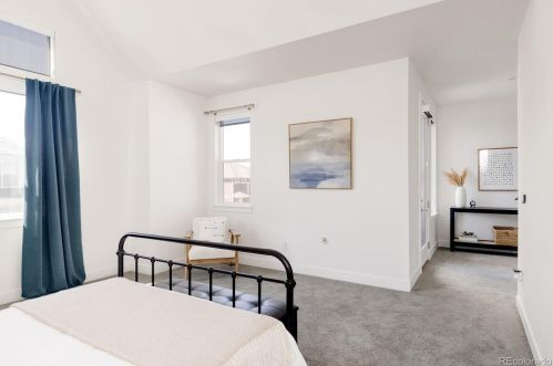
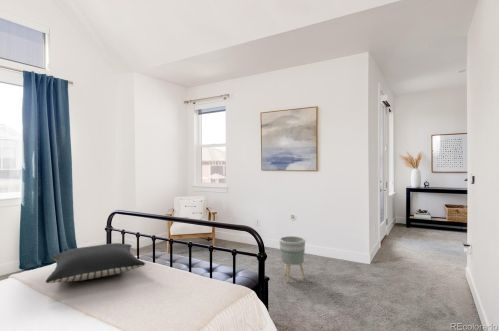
+ planter (292, 258)
+ pillow (96, 260)
